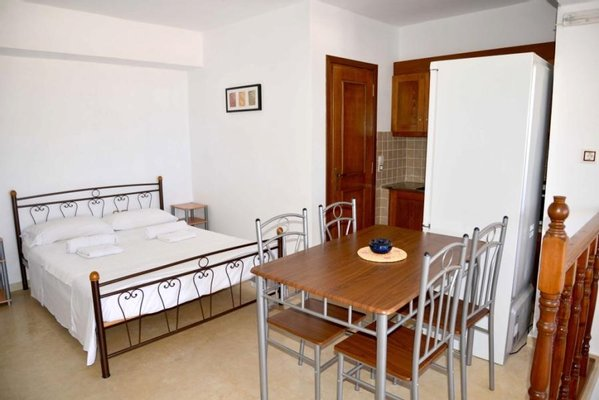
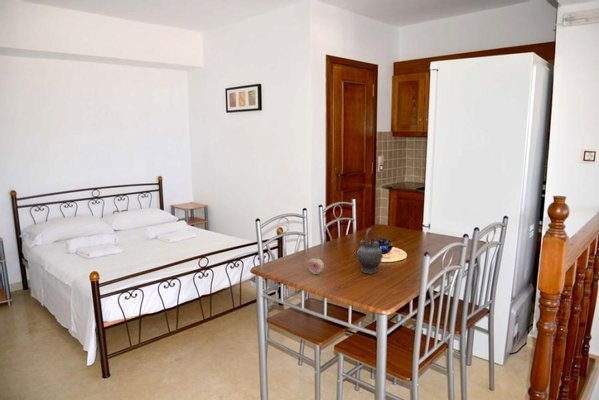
+ teapot (371, 249)
+ fruit (315, 266)
